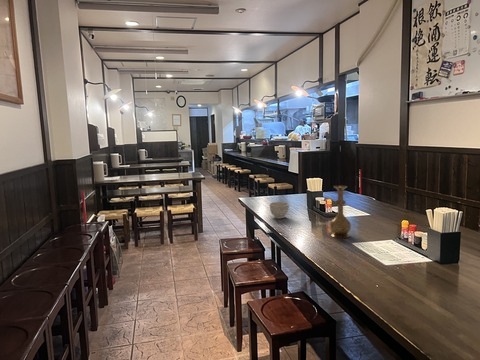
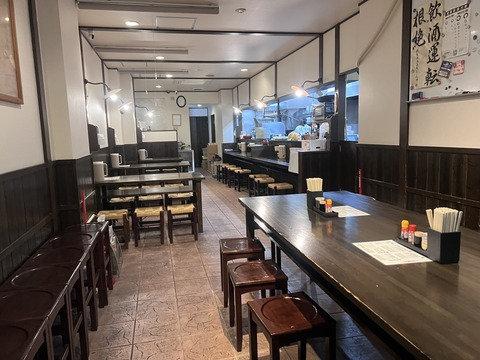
- bowl (279, 210)
- vase (340, 211)
